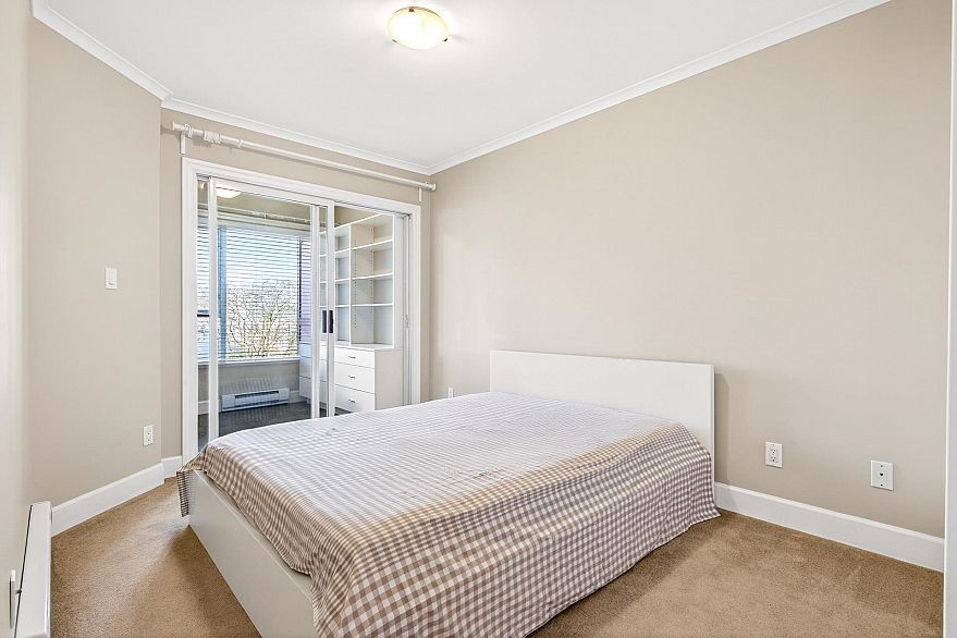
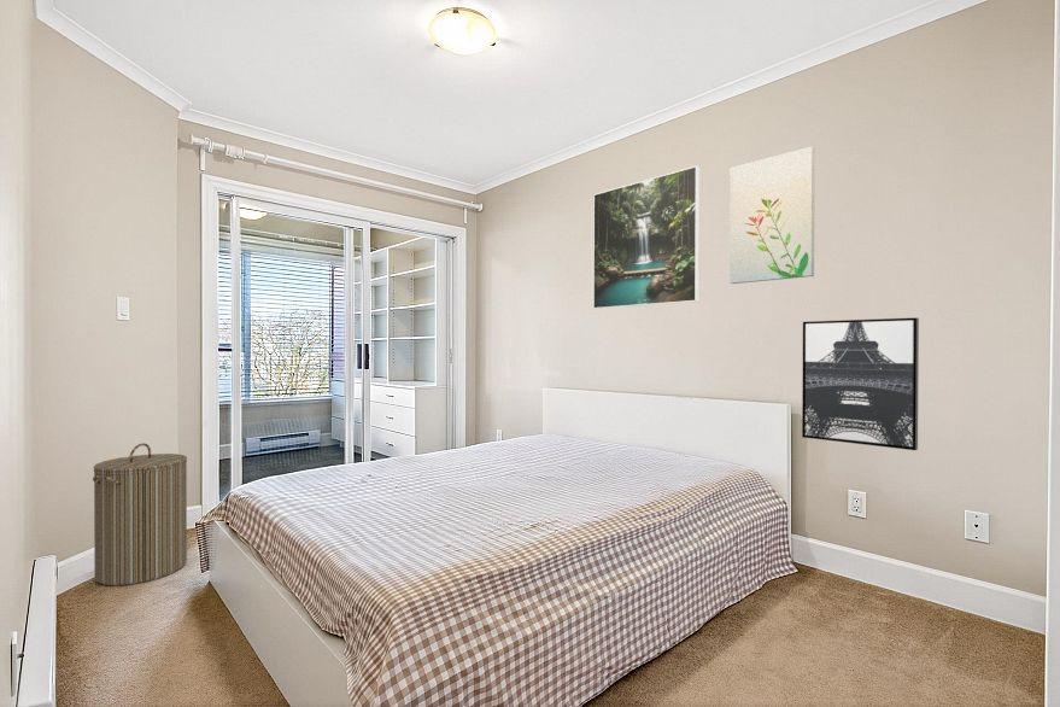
+ laundry hamper (142, 507)
+ wall art (856, 381)
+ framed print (642, 243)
+ wall art (769, 218)
